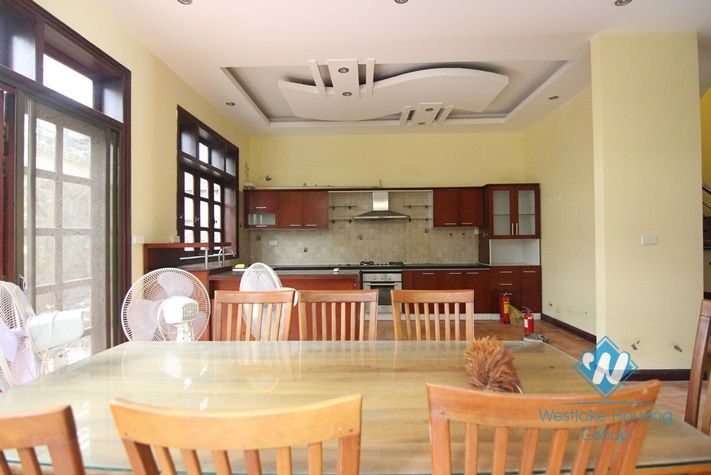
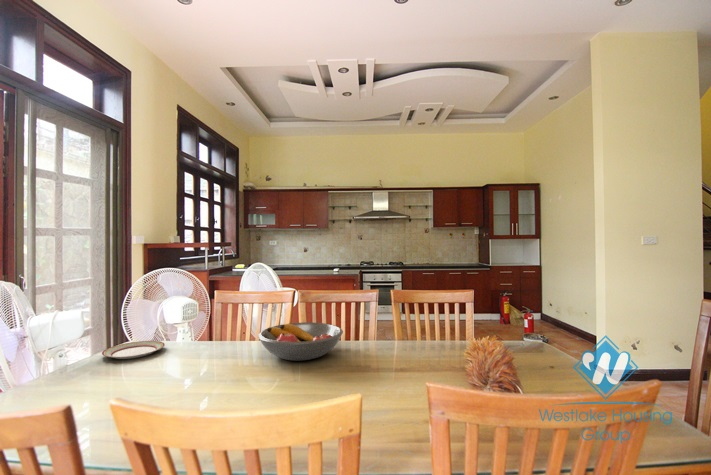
+ plate (134, 350)
+ fruit bowl (301, 340)
